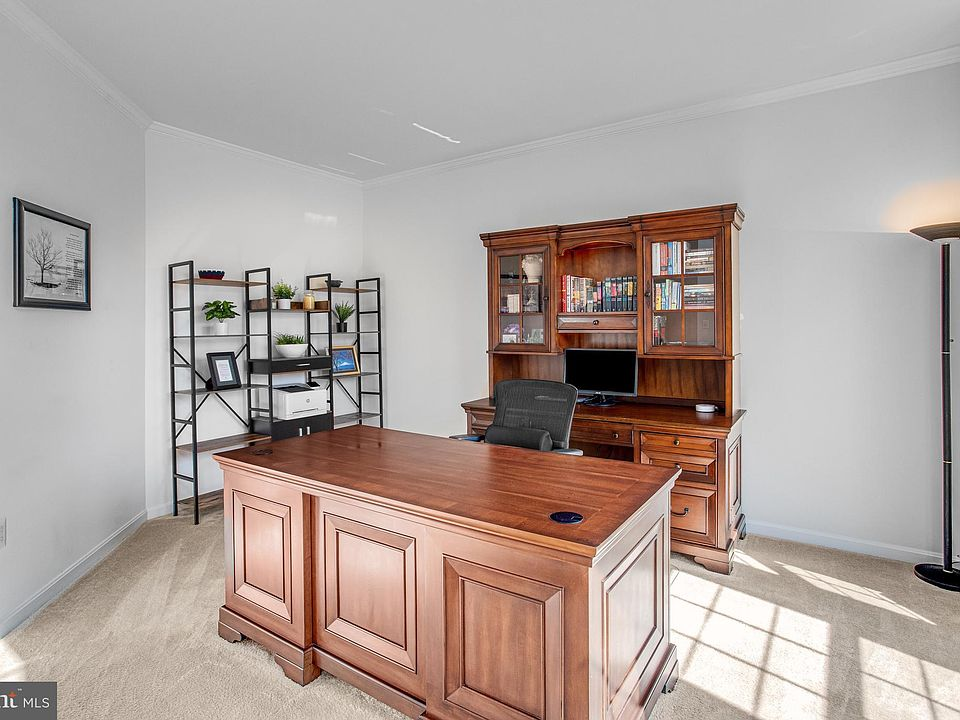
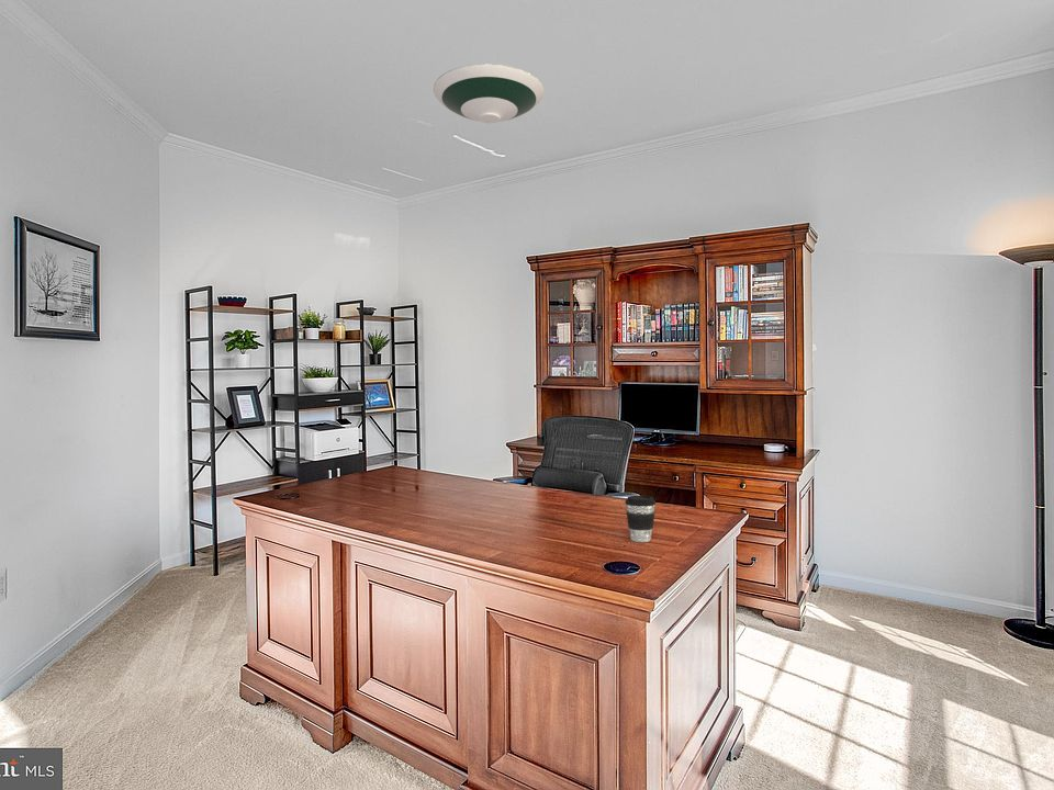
+ coffee cup (640, 518)
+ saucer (489, 105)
